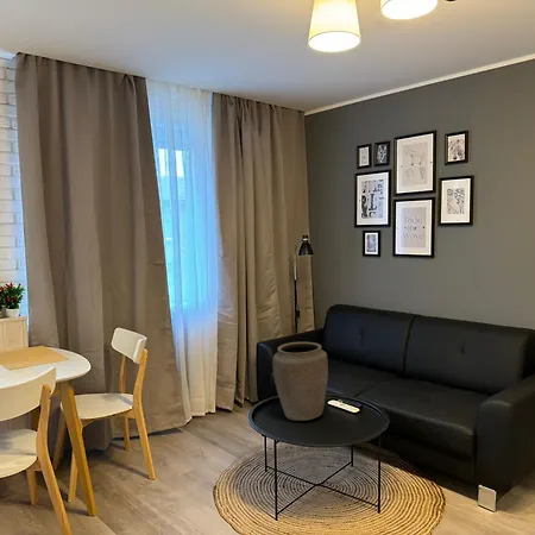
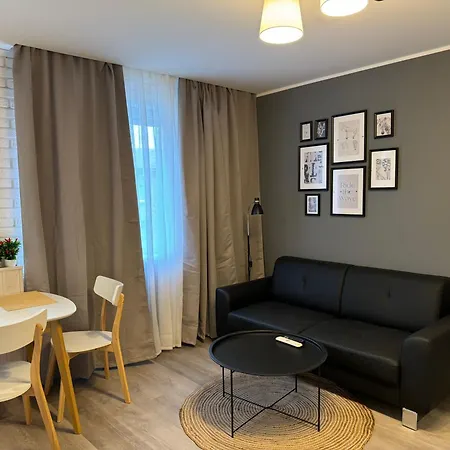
- vase (300, 380)
